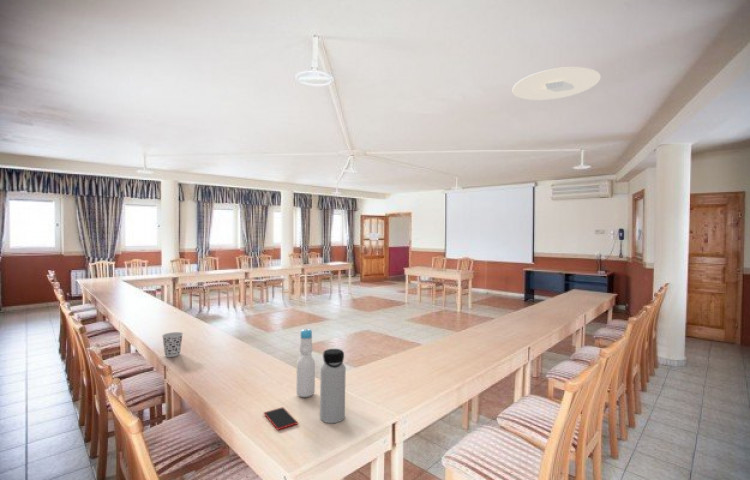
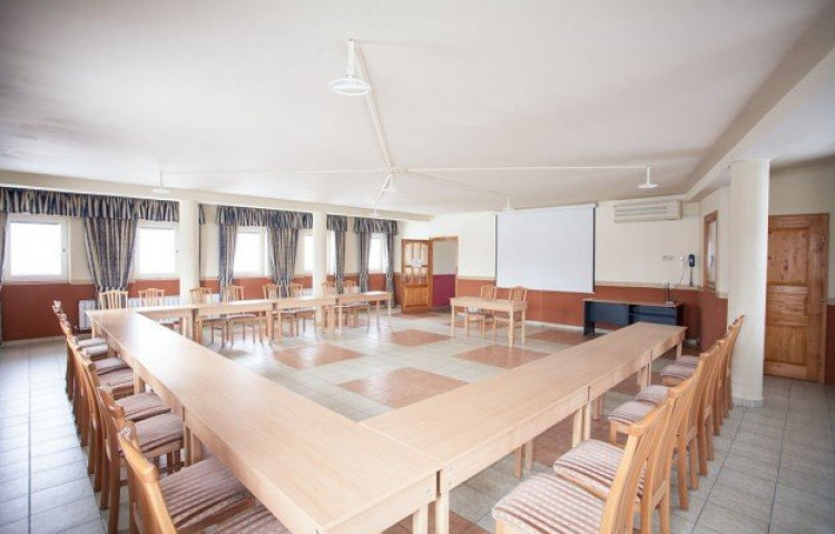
- water bottle (332, 384)
- bottle (305, 361)
- cup (172, 344)
- ceiling light (554, 81)
- smartphone (280, 417)
